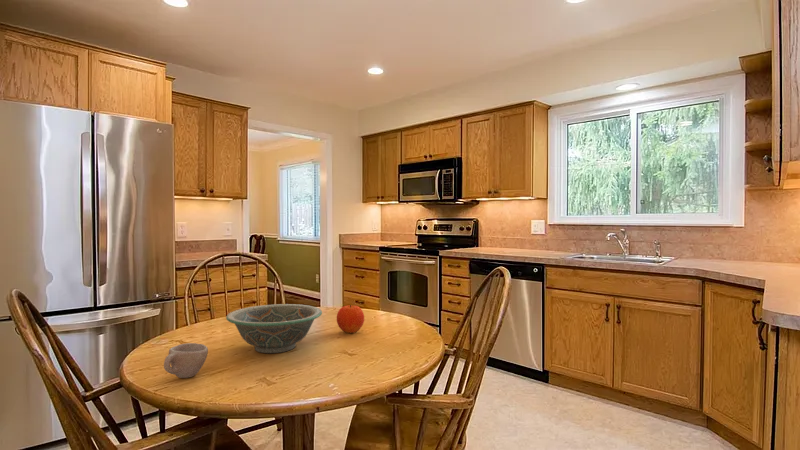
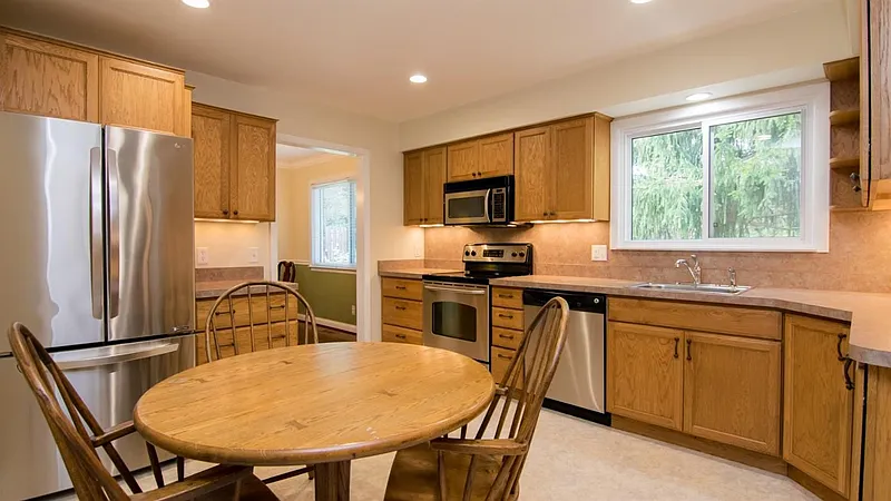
- decorative bowl (275, 330)
- cup (184, 362)
- fruit (350, 318)
